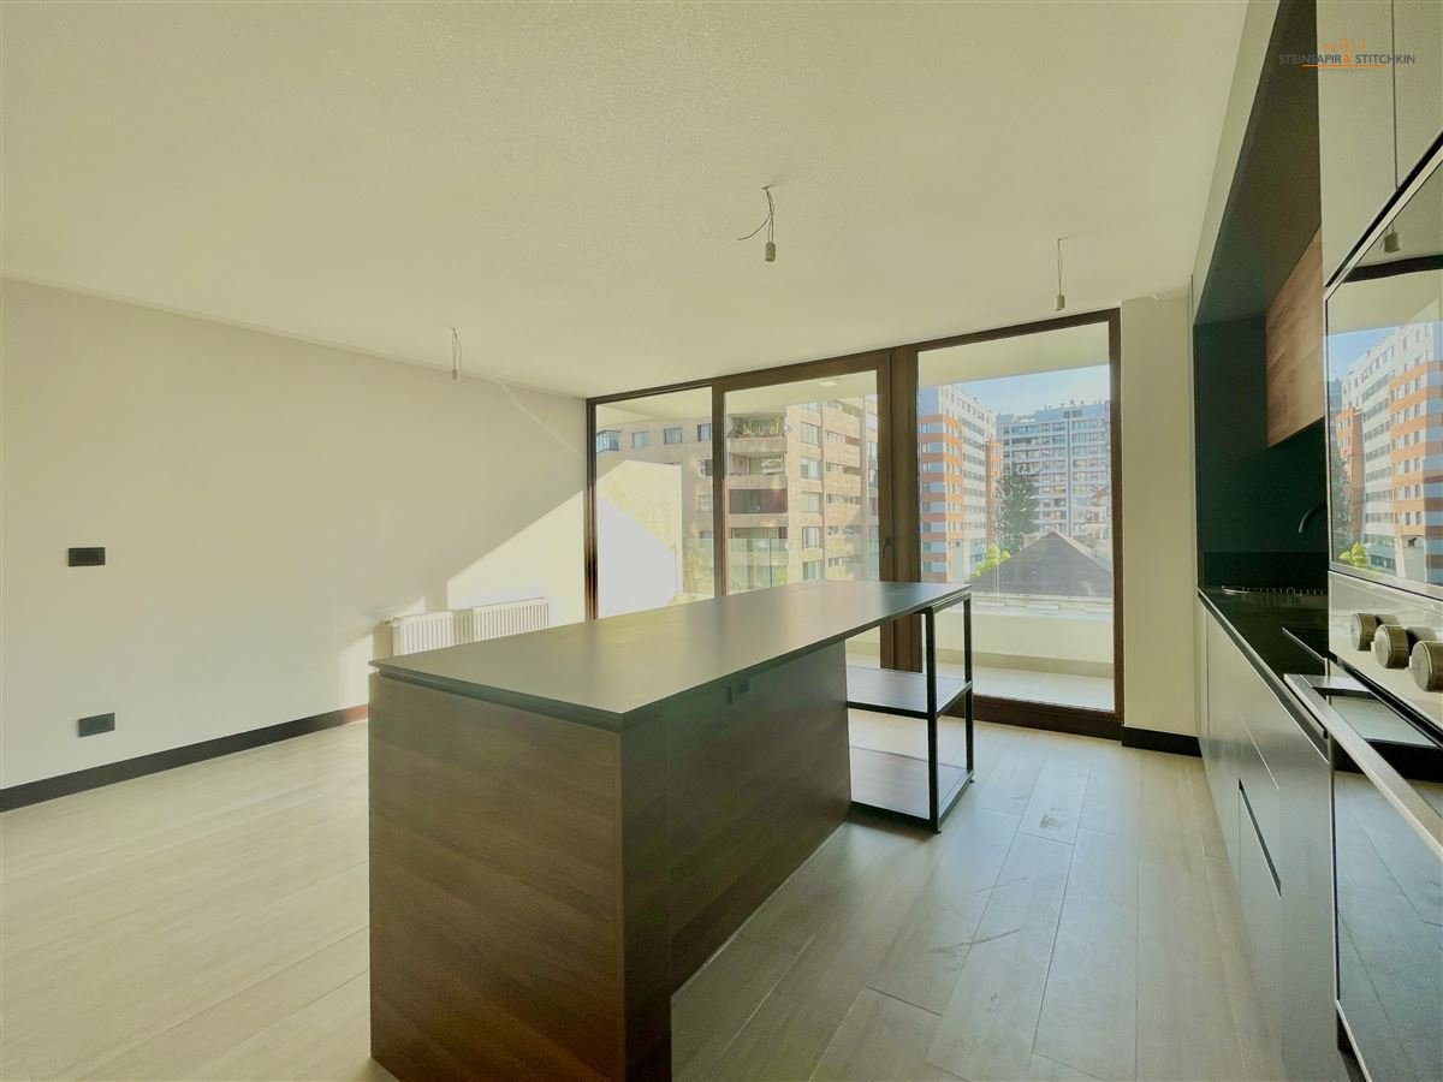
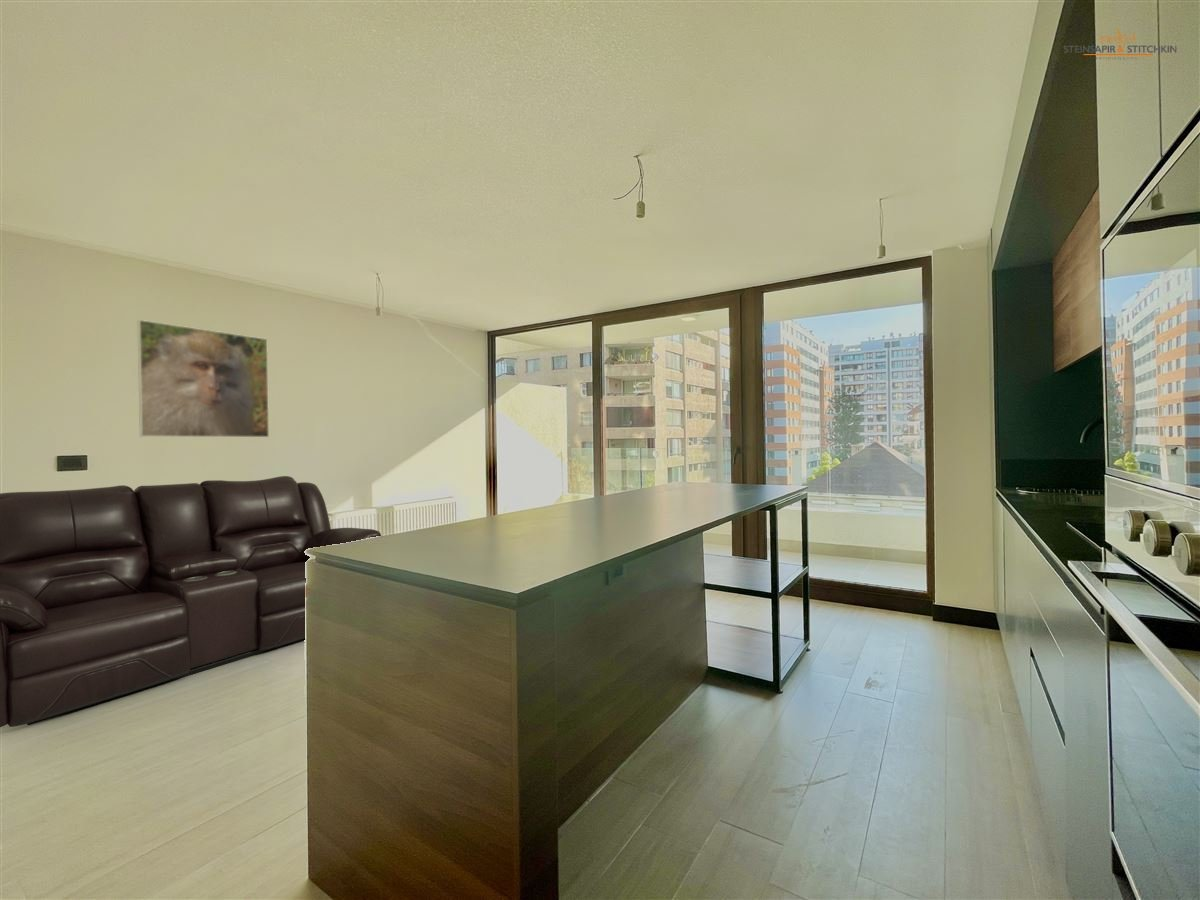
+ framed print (208, 383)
+ sofa (193, 567)
